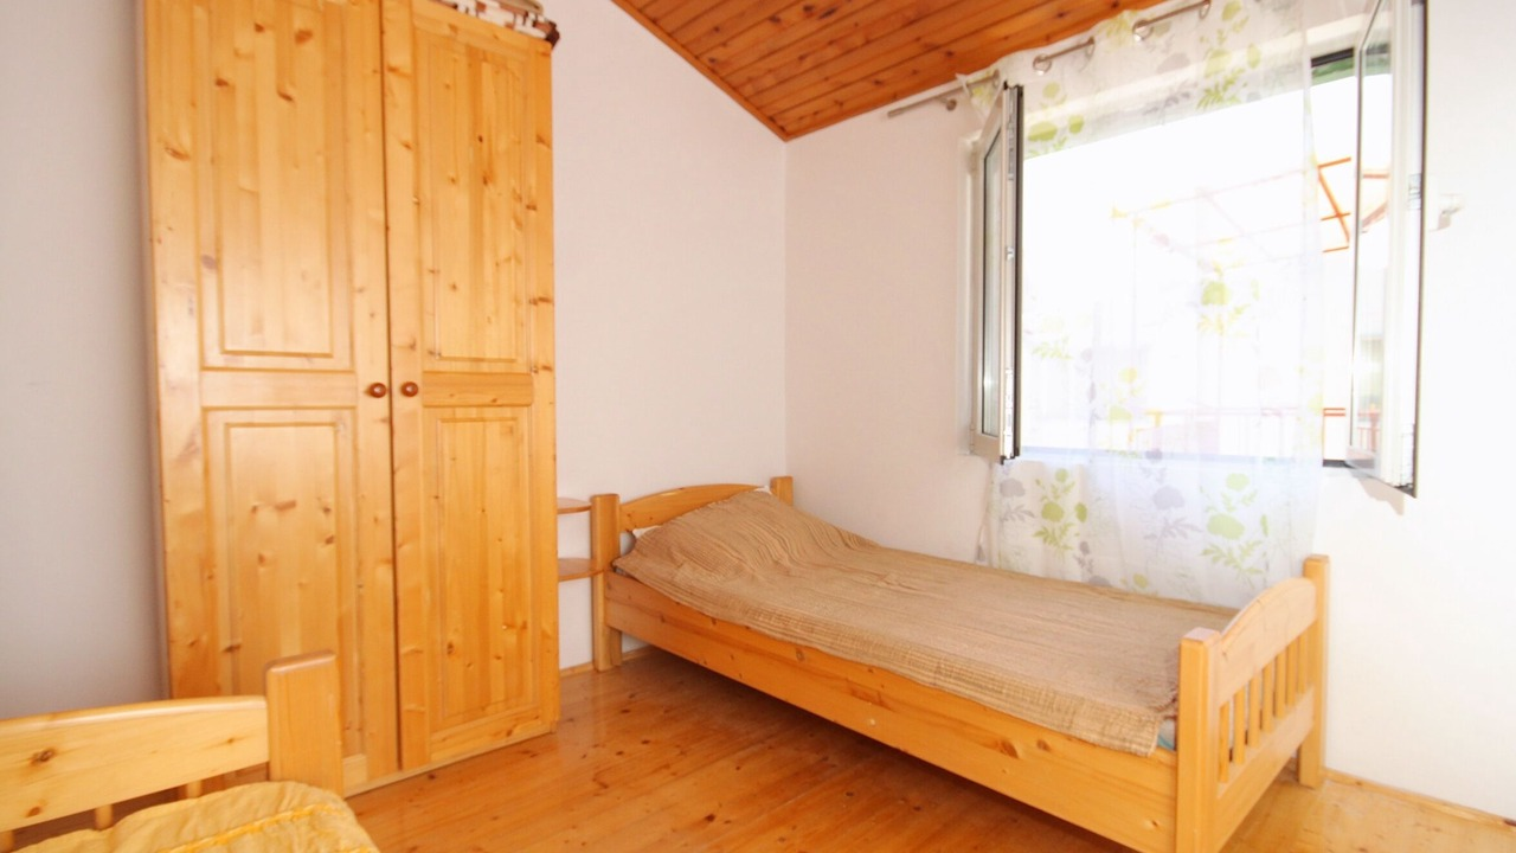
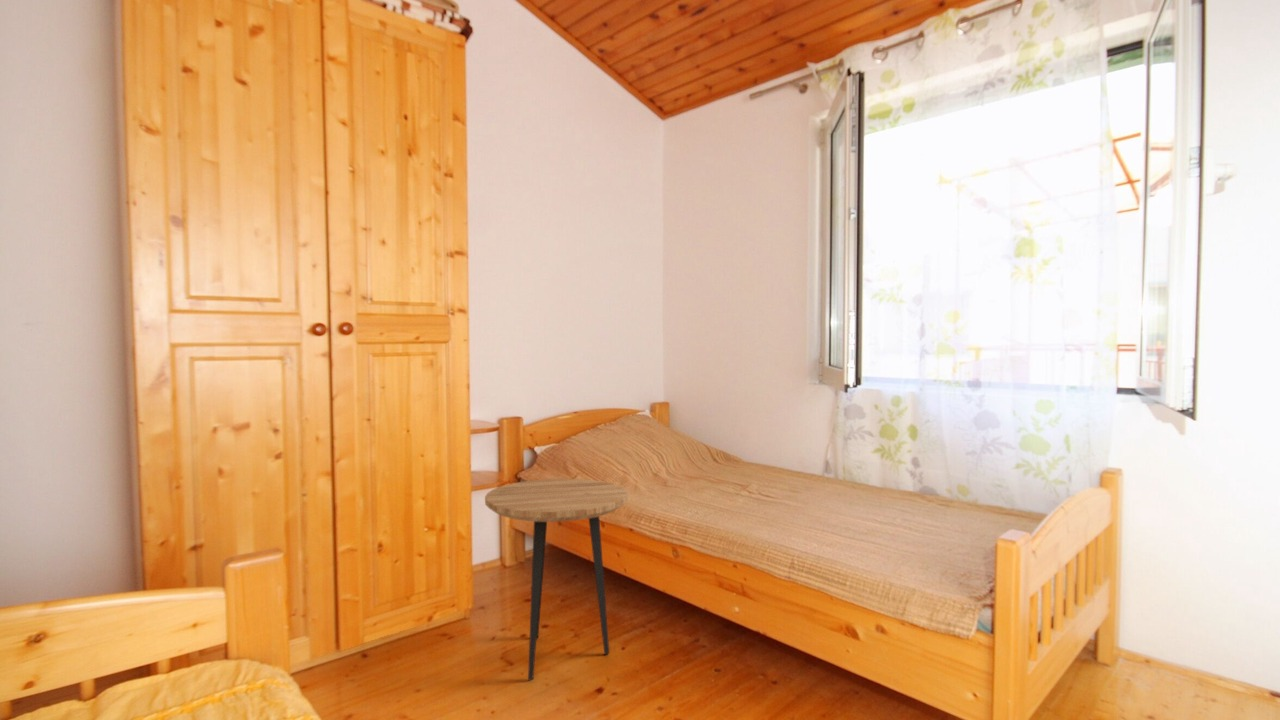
+ side table (542, 575)
